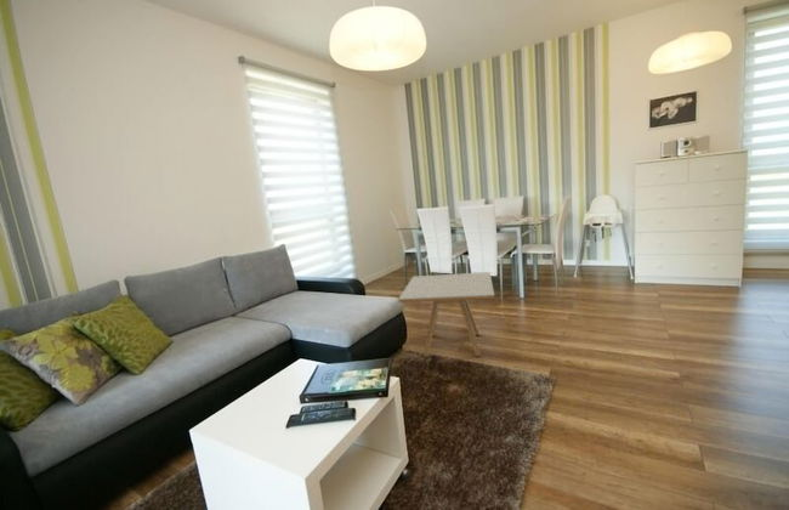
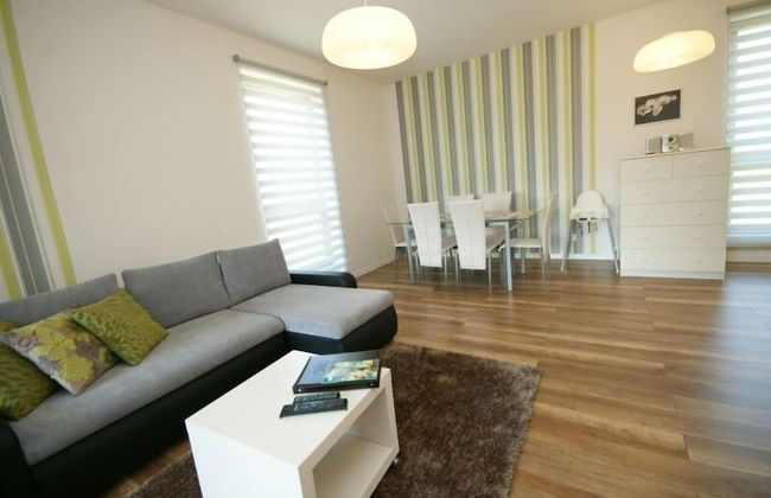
- side table (450, 302)
